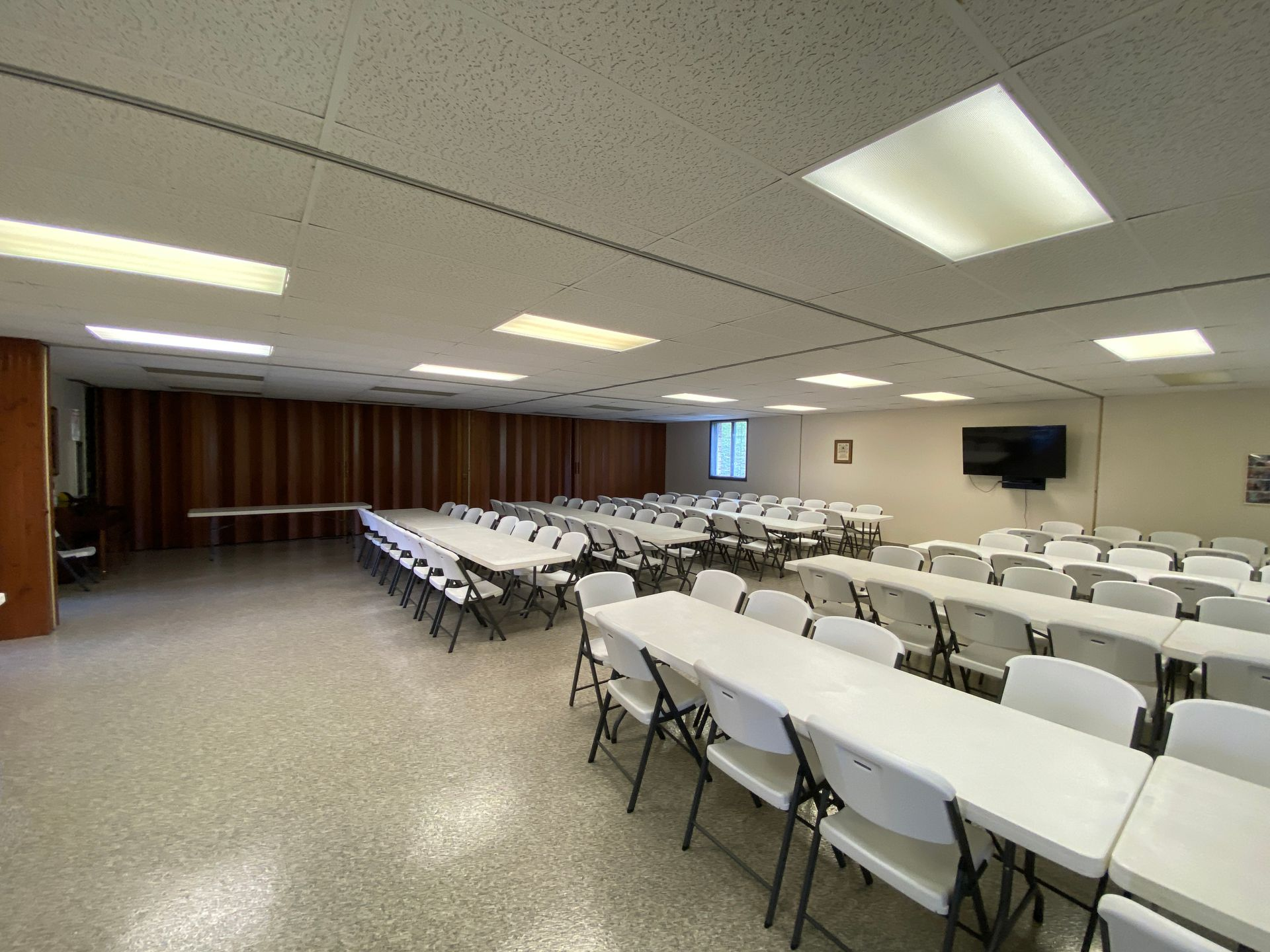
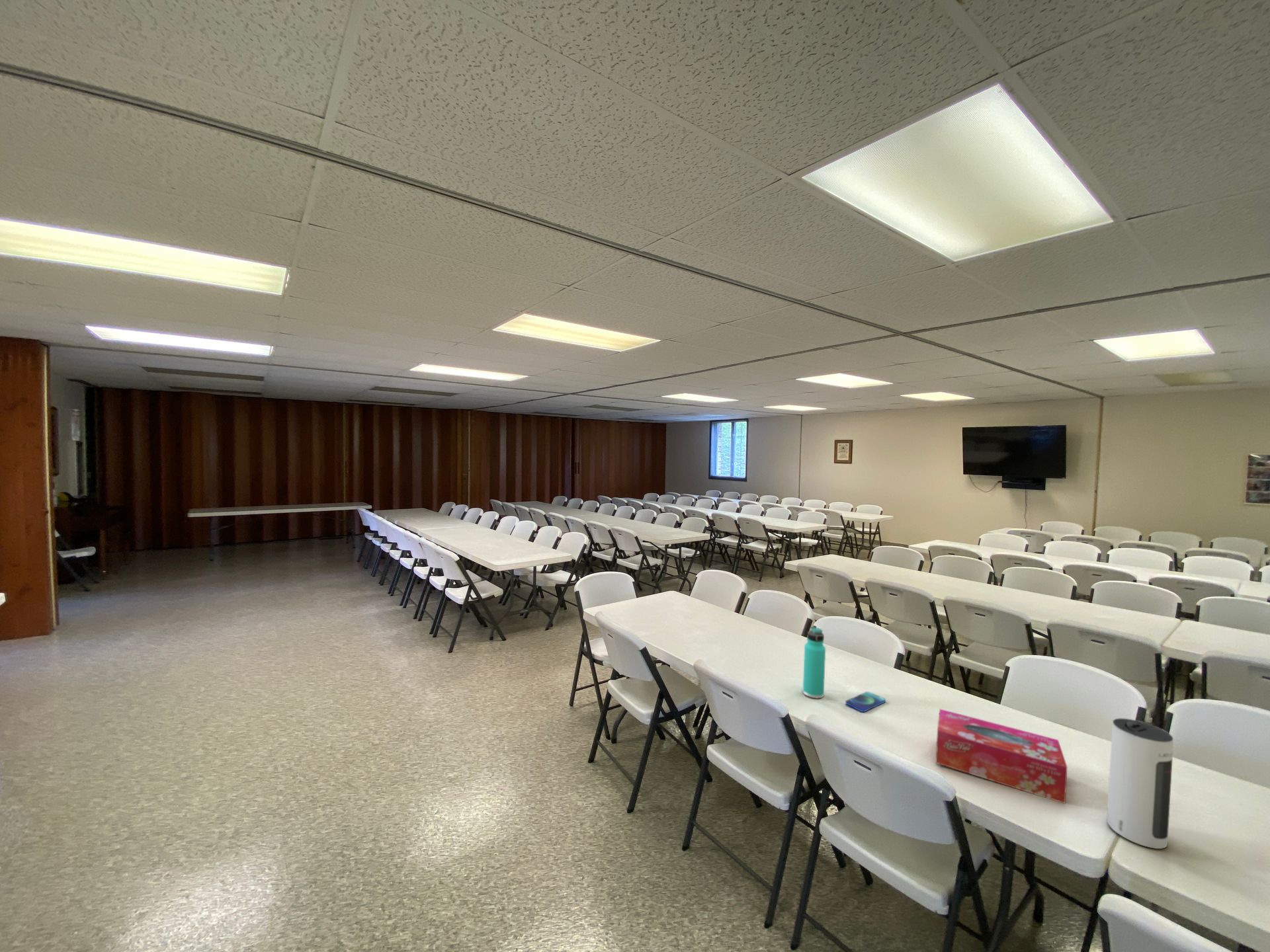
+ speaker (1138, 779)
+ thermos bottle (814, 660)
+ tissue box (995, 751)
+ smartphone (865, 701)
